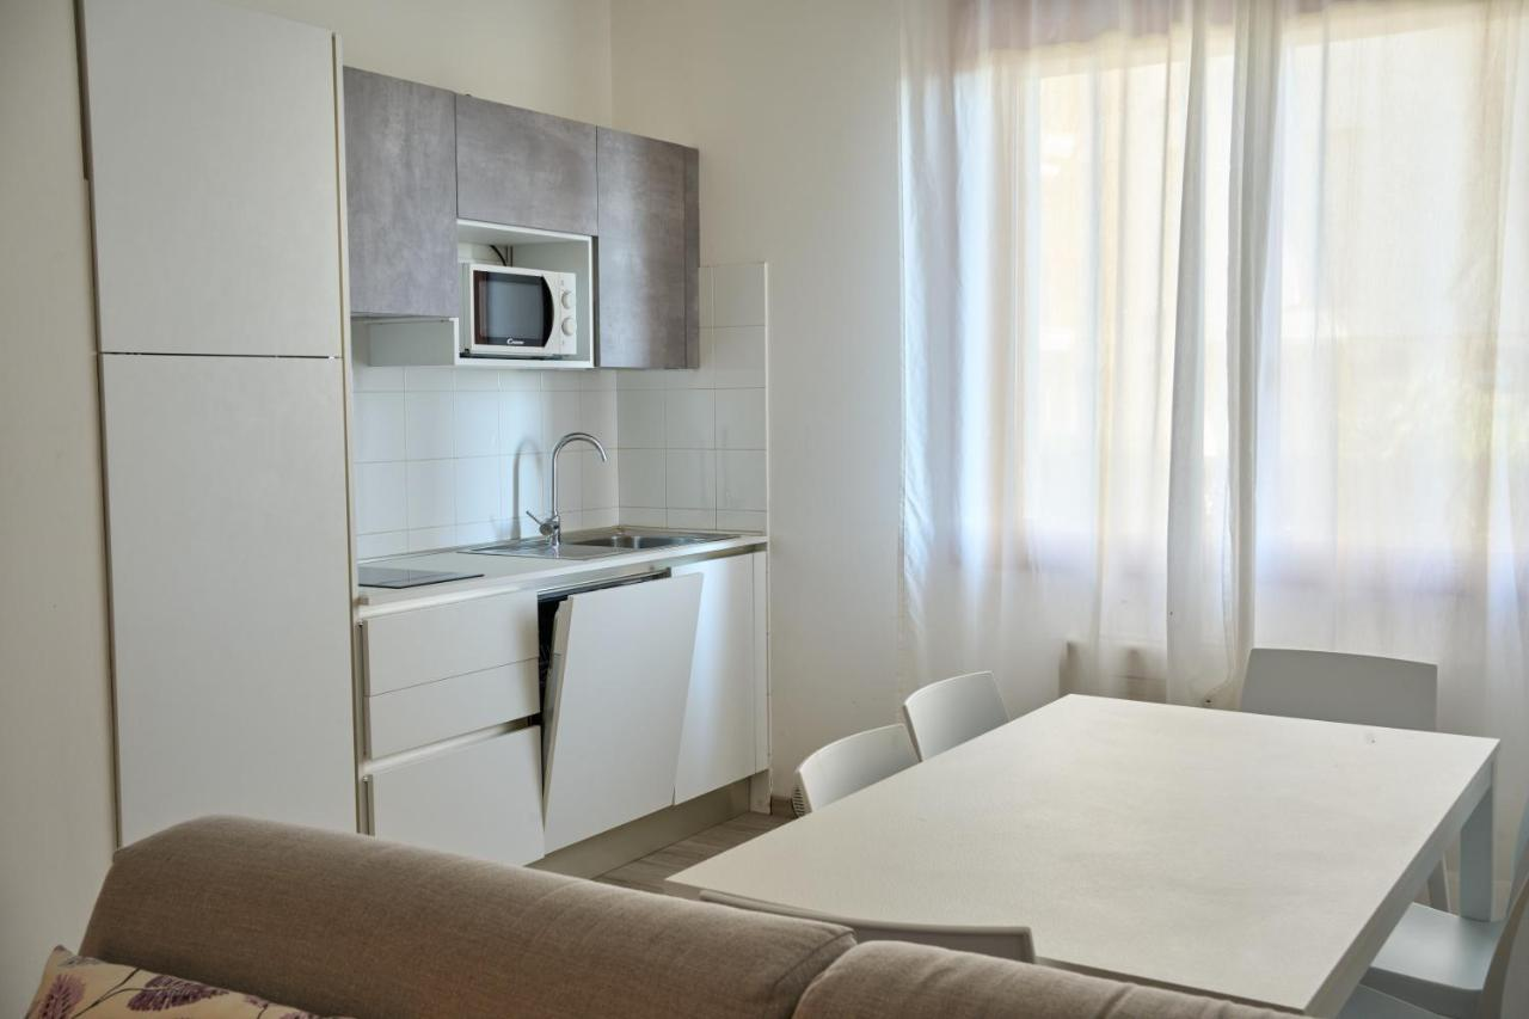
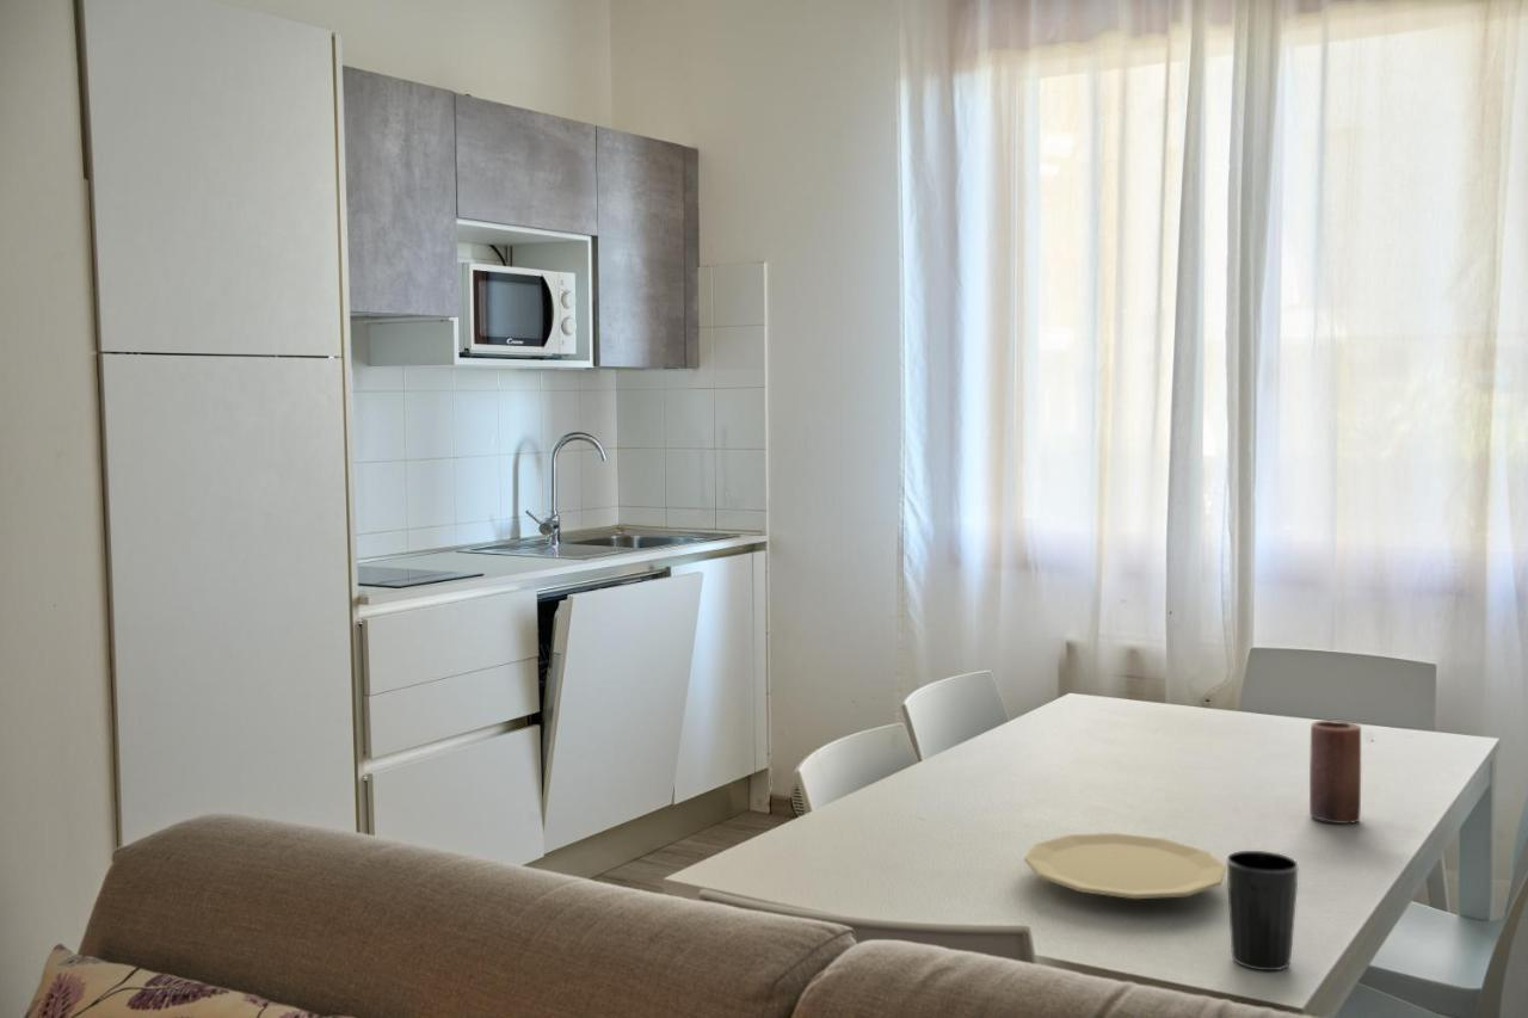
+ plate (1123, 872)
+ candle (1335, 771)
+ cup (1261, 911)
